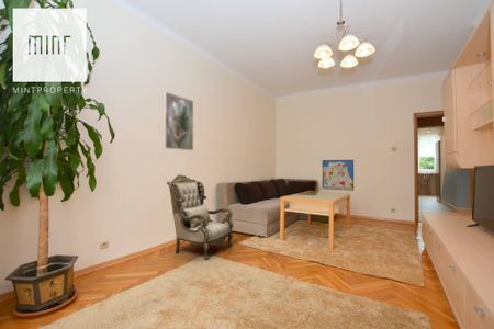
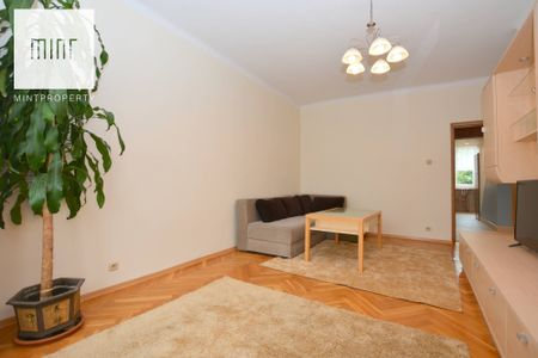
- wall art (337, 174)
- armchair (200, 212)
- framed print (179, 123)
